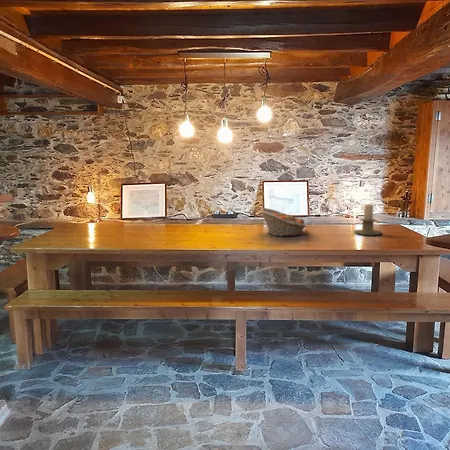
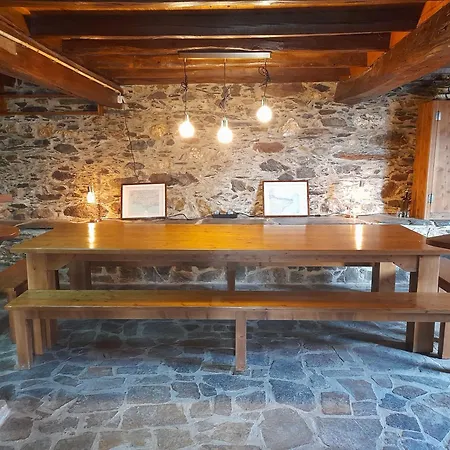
- candle holder (368, 219)
- fruit basket (282, 221)
